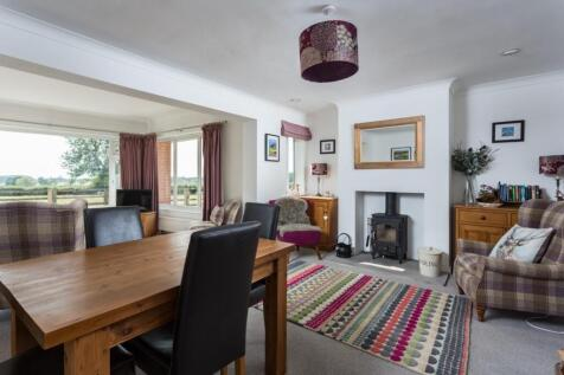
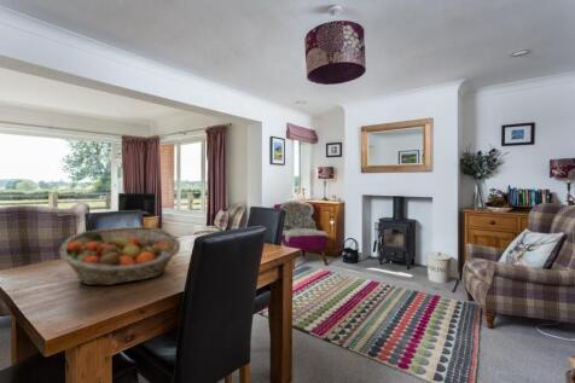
+ fruit basket (124, 253)
